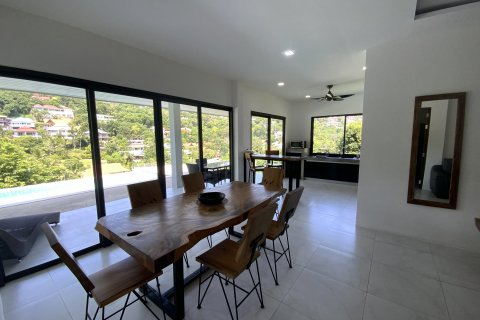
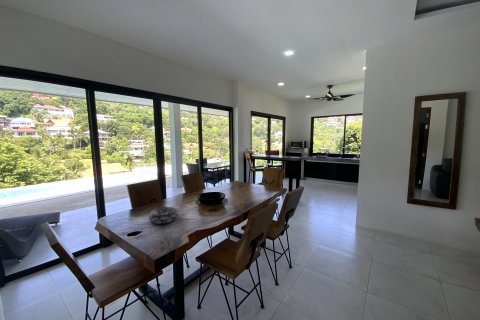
+ decorative bowl (164, 215)
